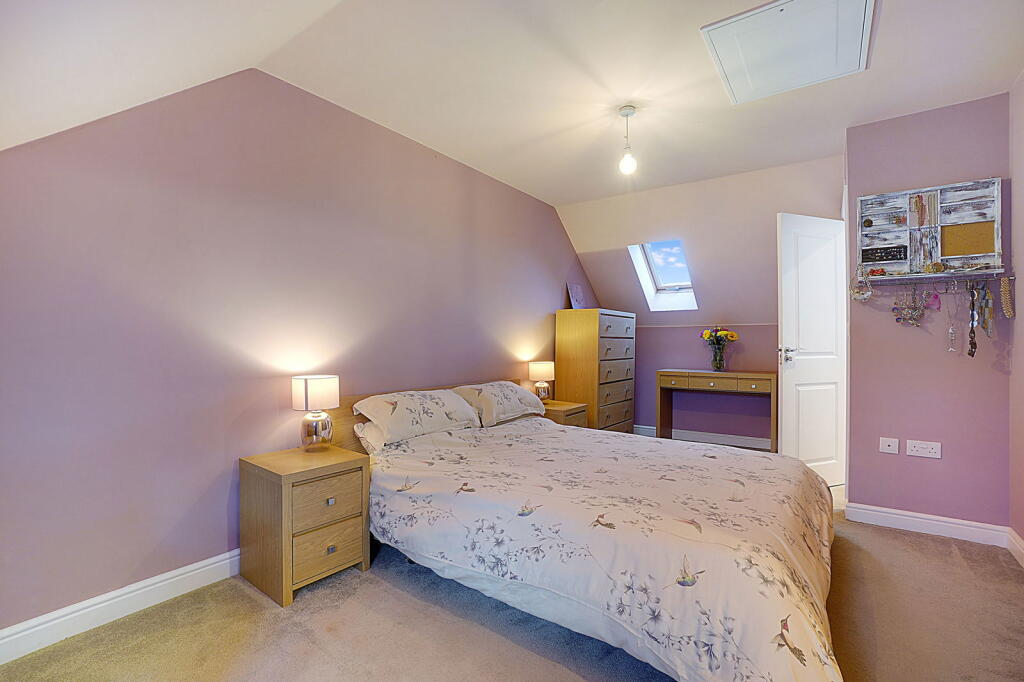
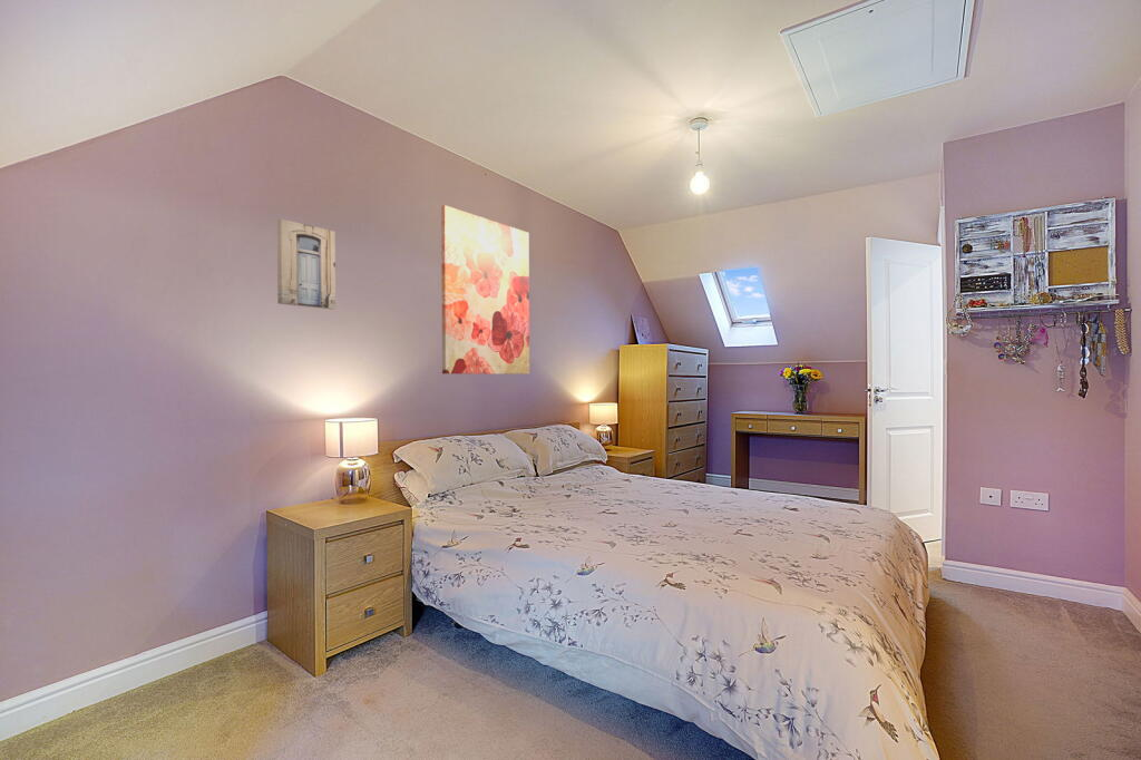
+ wall art (306, 265)
+ wall art (489, 296)
